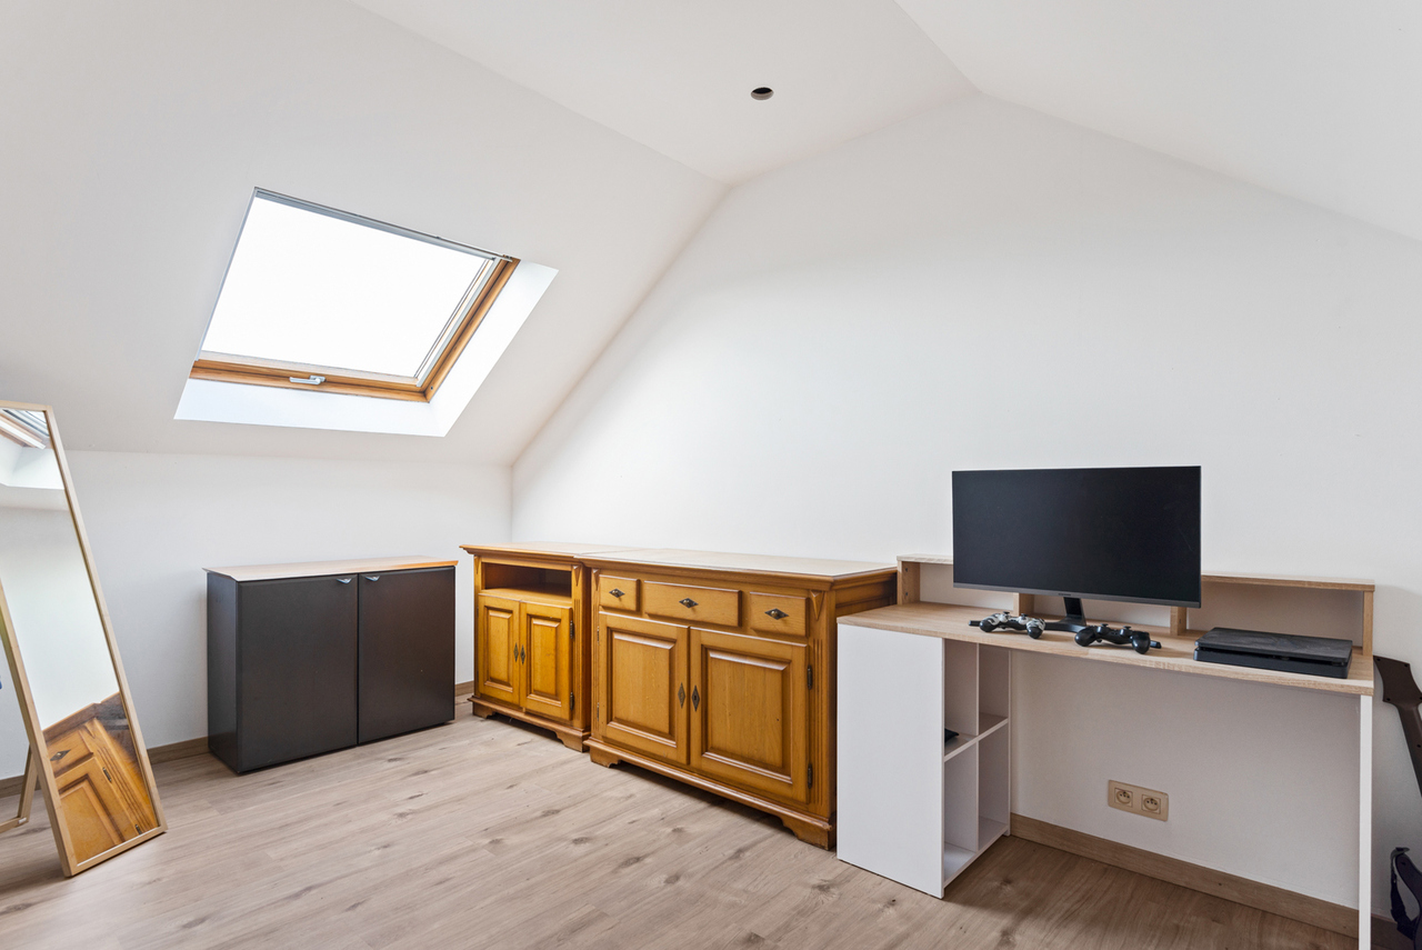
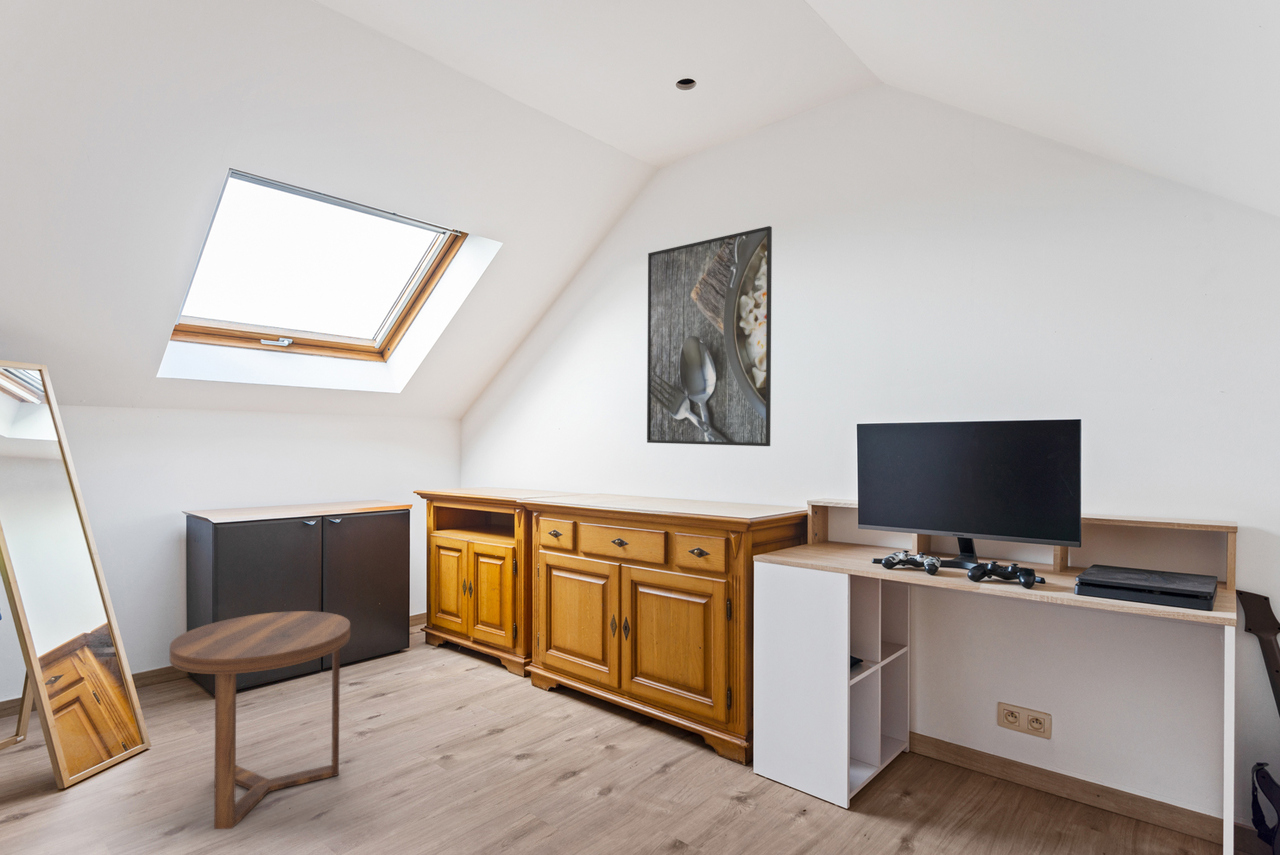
+ side table (235, 710)
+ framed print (704, 342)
